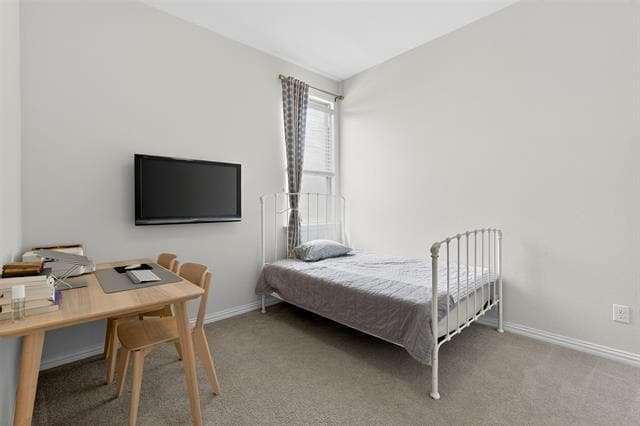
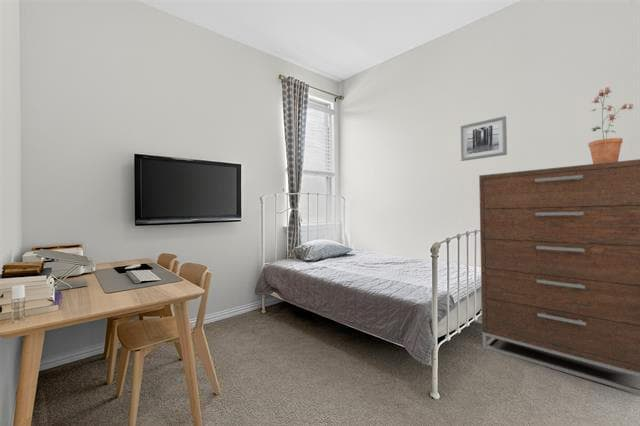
+ wall art (482, 139)
+ dresser (566, 265)
+ potted plant (608, 127)
